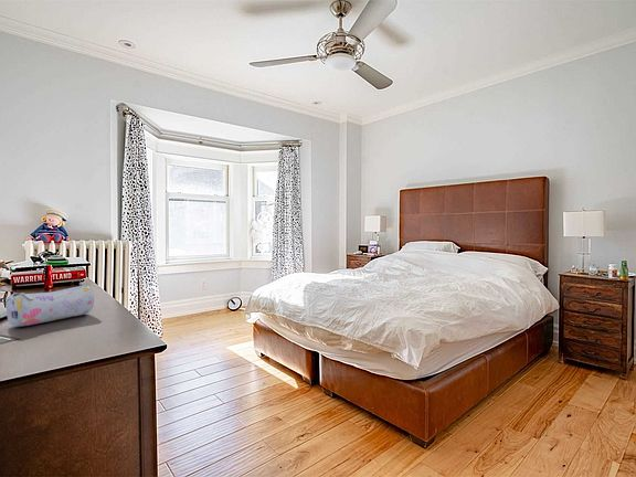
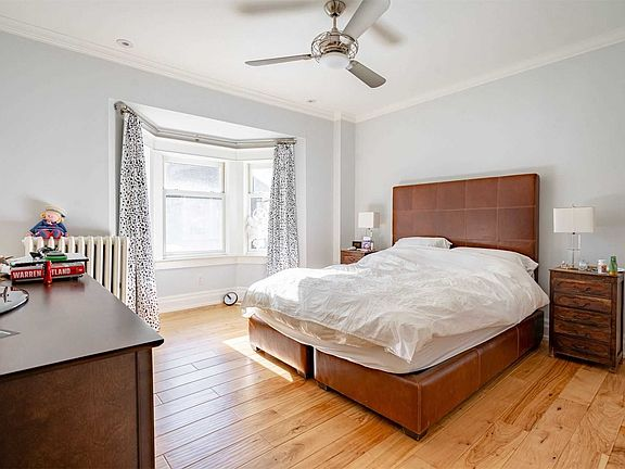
- pencil case (52, 304)
